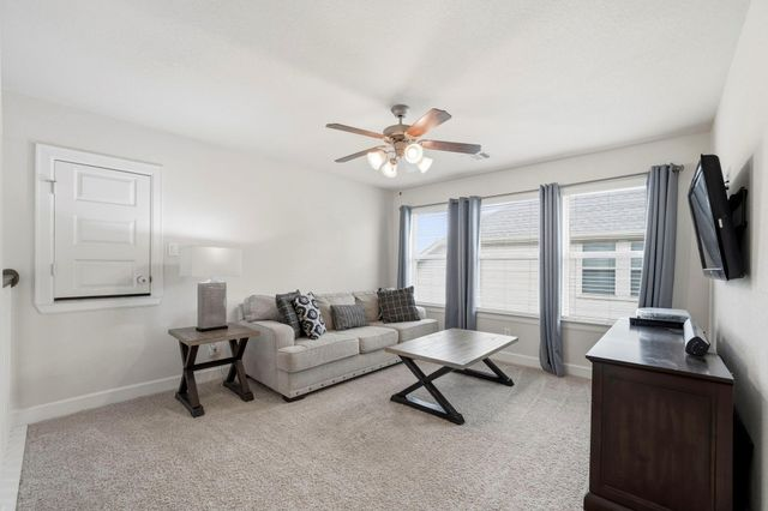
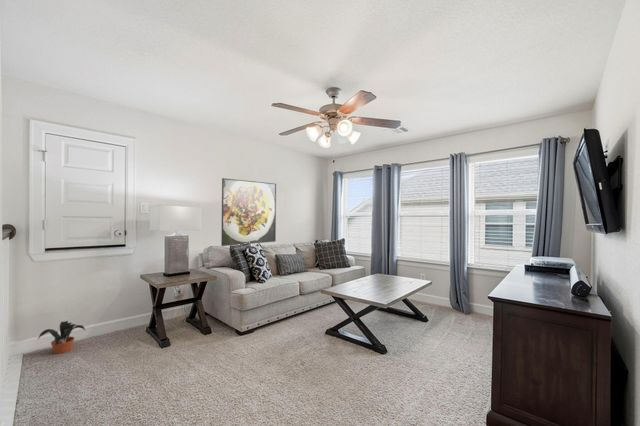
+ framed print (250, 212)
+ potted plant (62, 338)
